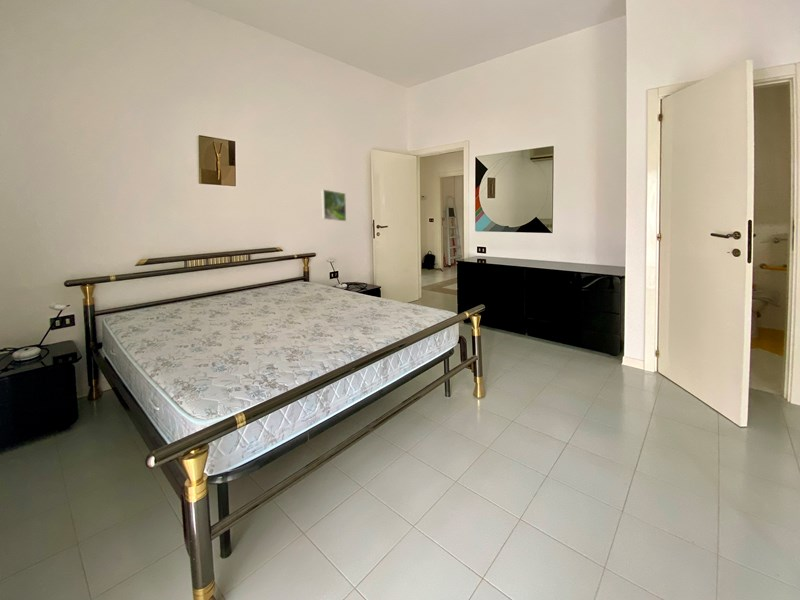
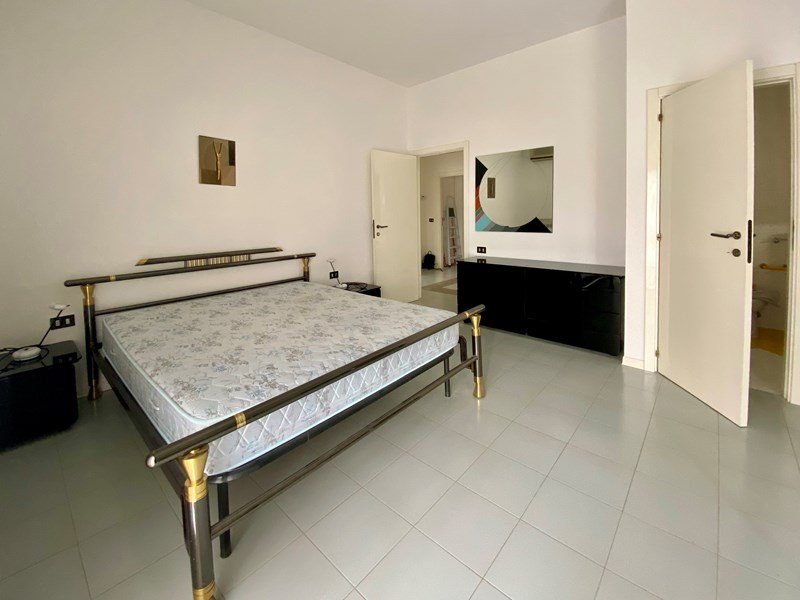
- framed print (334, 205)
